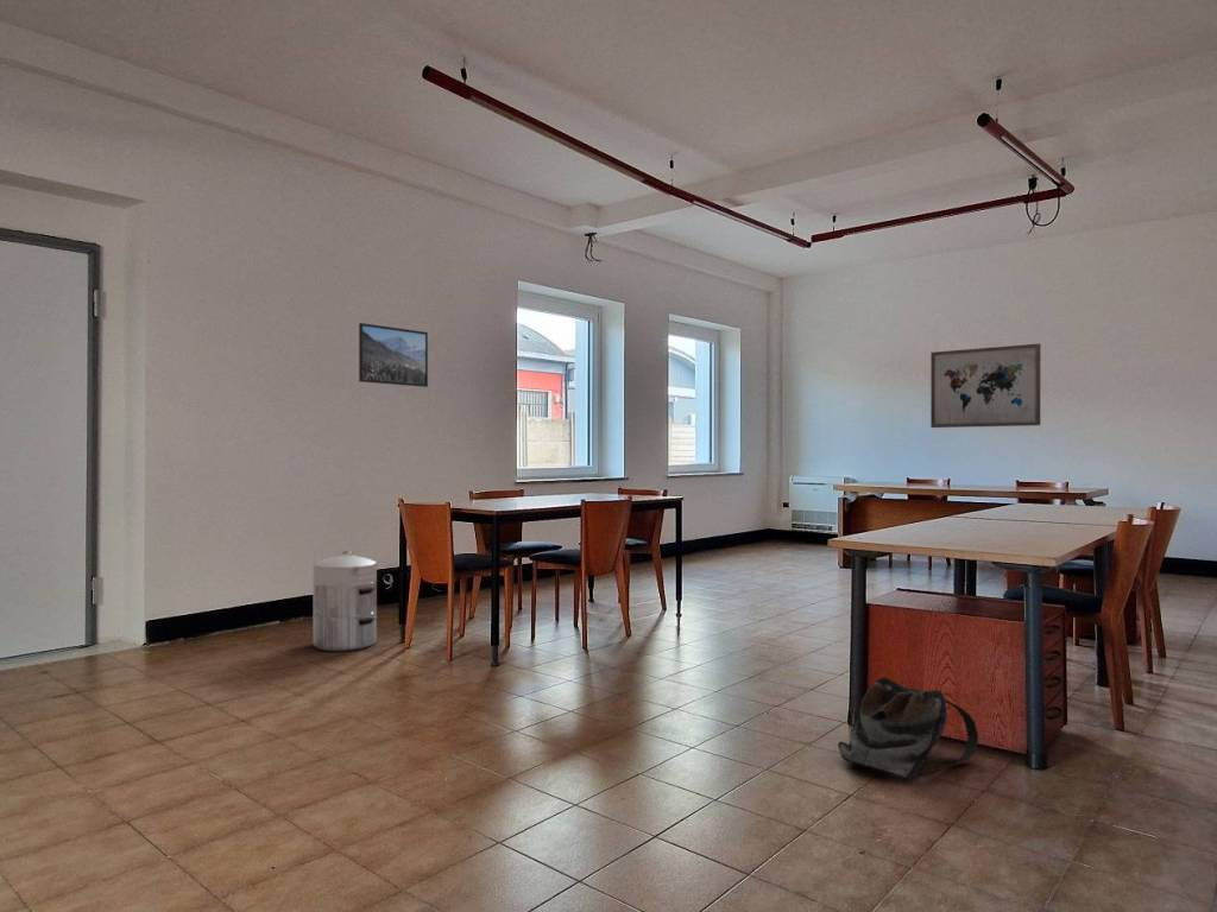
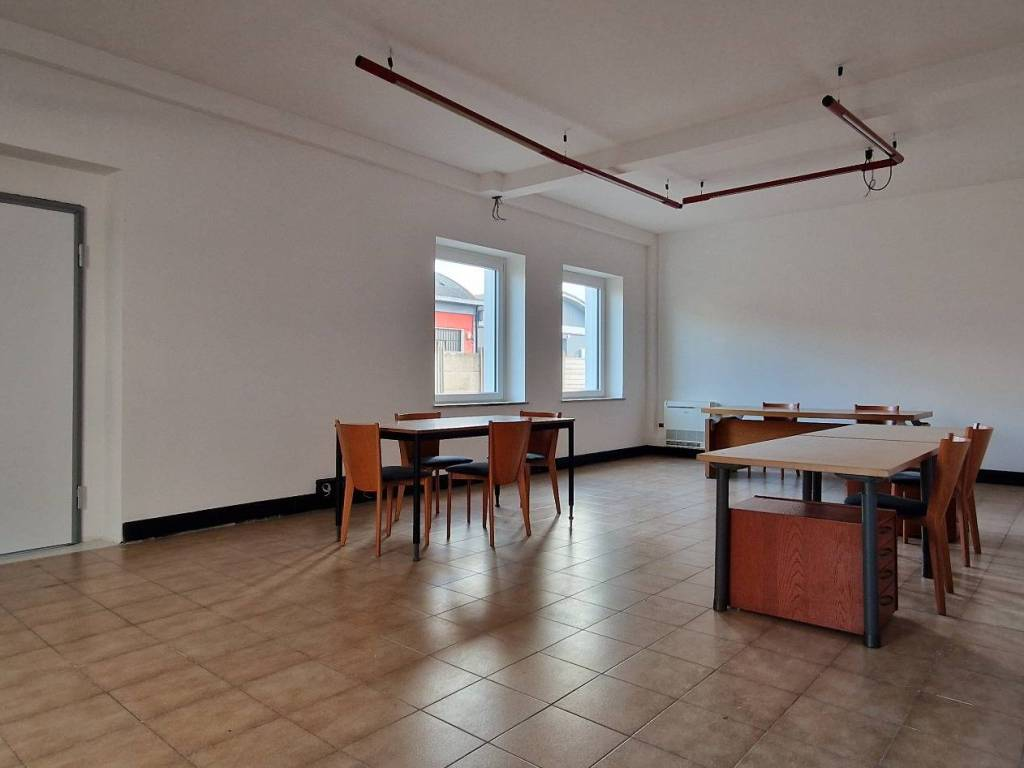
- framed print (395, 355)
- waste bin (345, 597)
- backpack (898, 722)
- wall art (983, 387)
